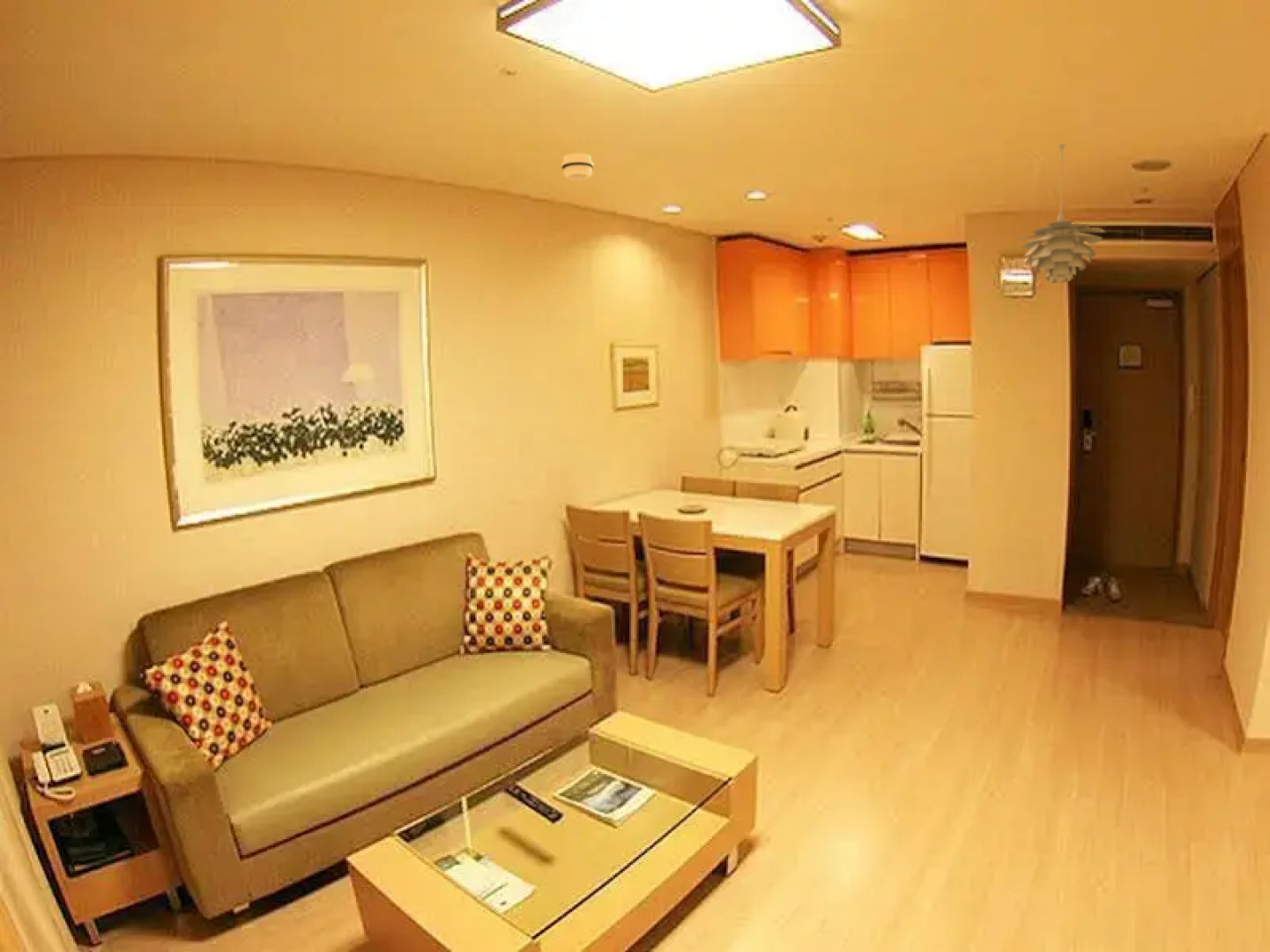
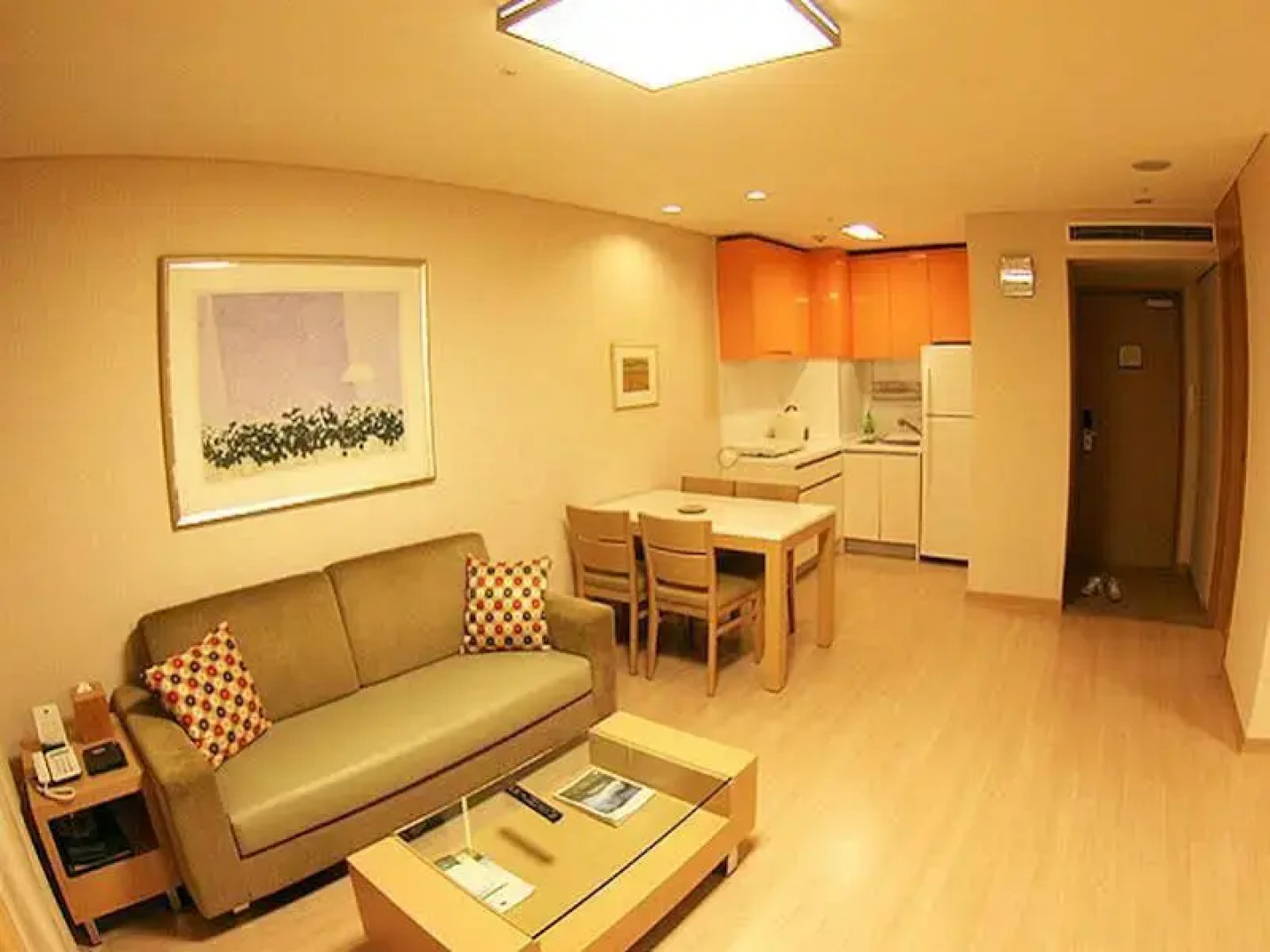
- pendant light (1061, 213)
- smoke detector (577, 167)
